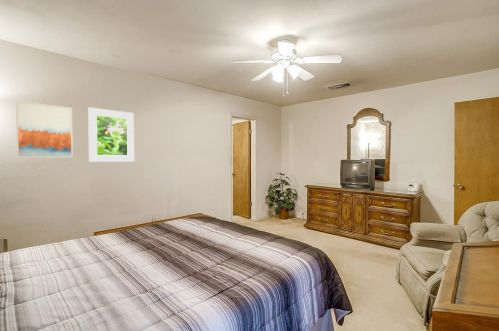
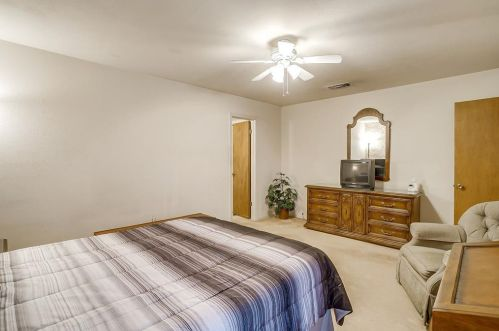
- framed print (112, 136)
- wall art (45, 131)
